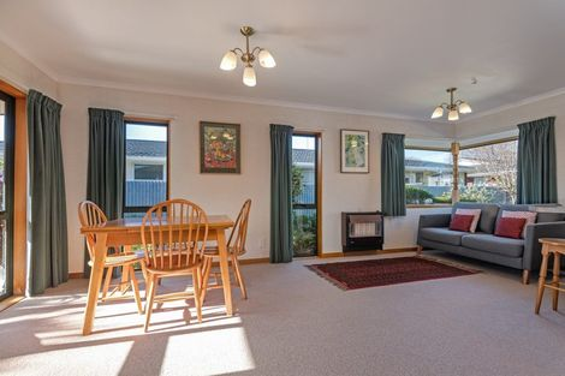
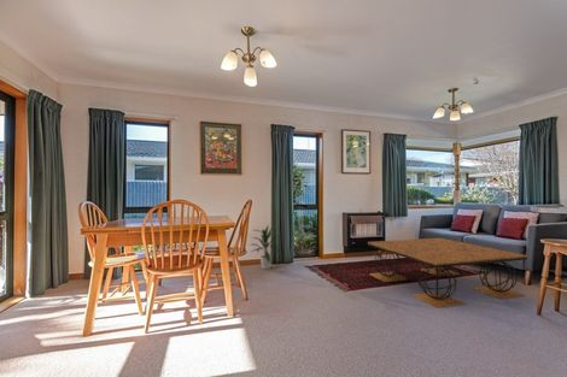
+ coffee table (438, 265)
+ indoor plant (264, 246)
